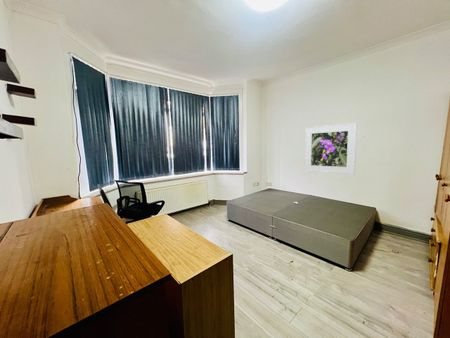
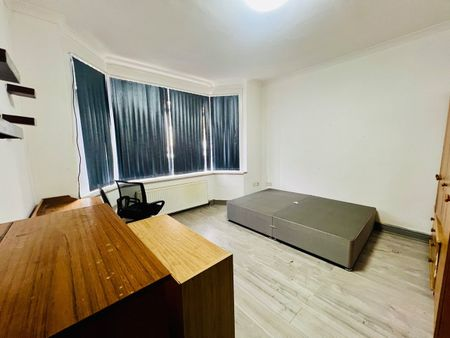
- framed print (328, 149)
